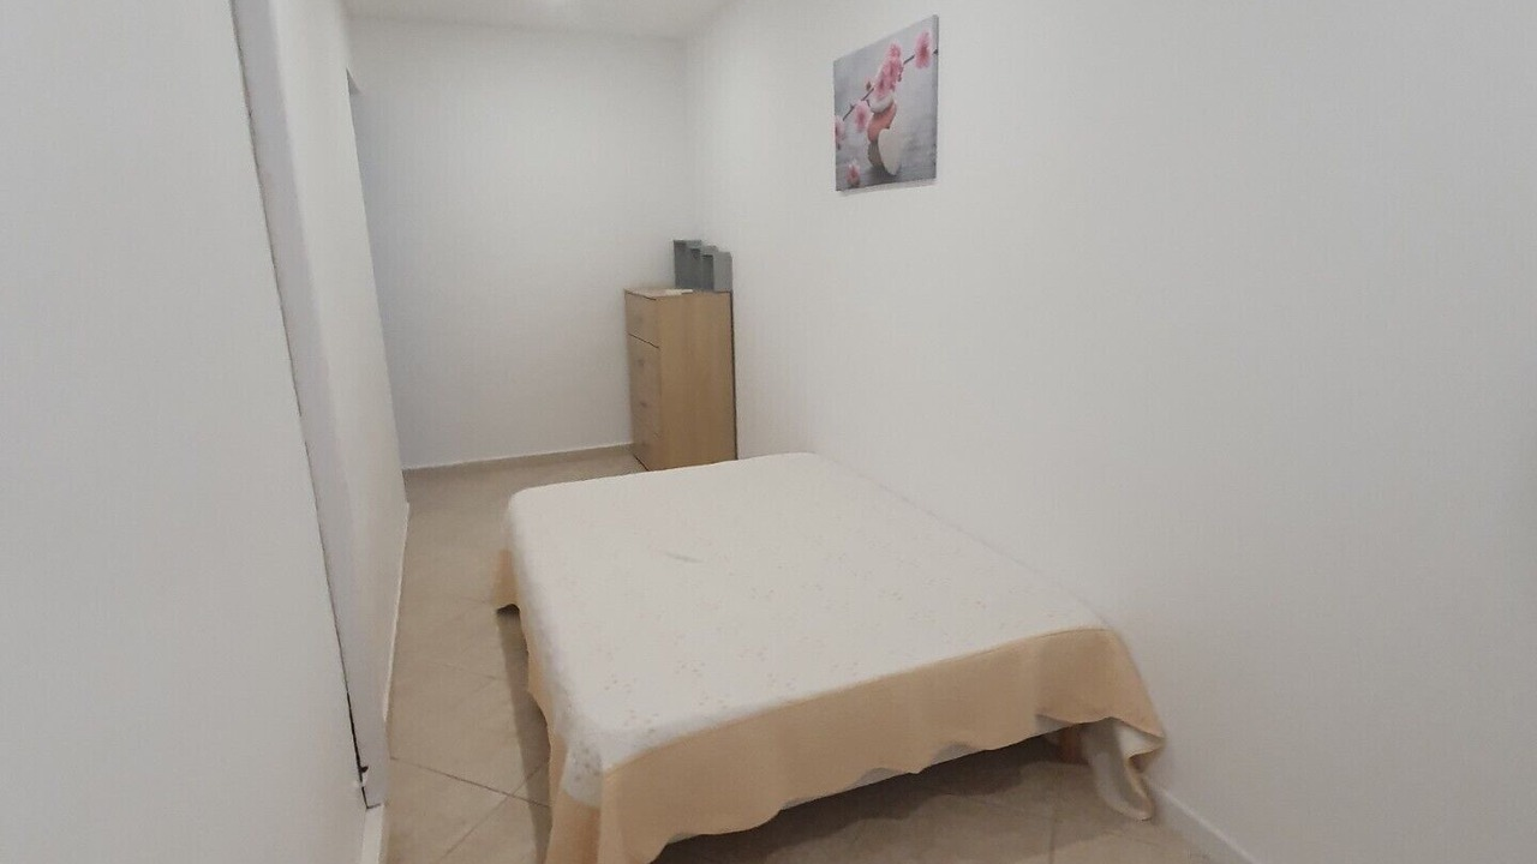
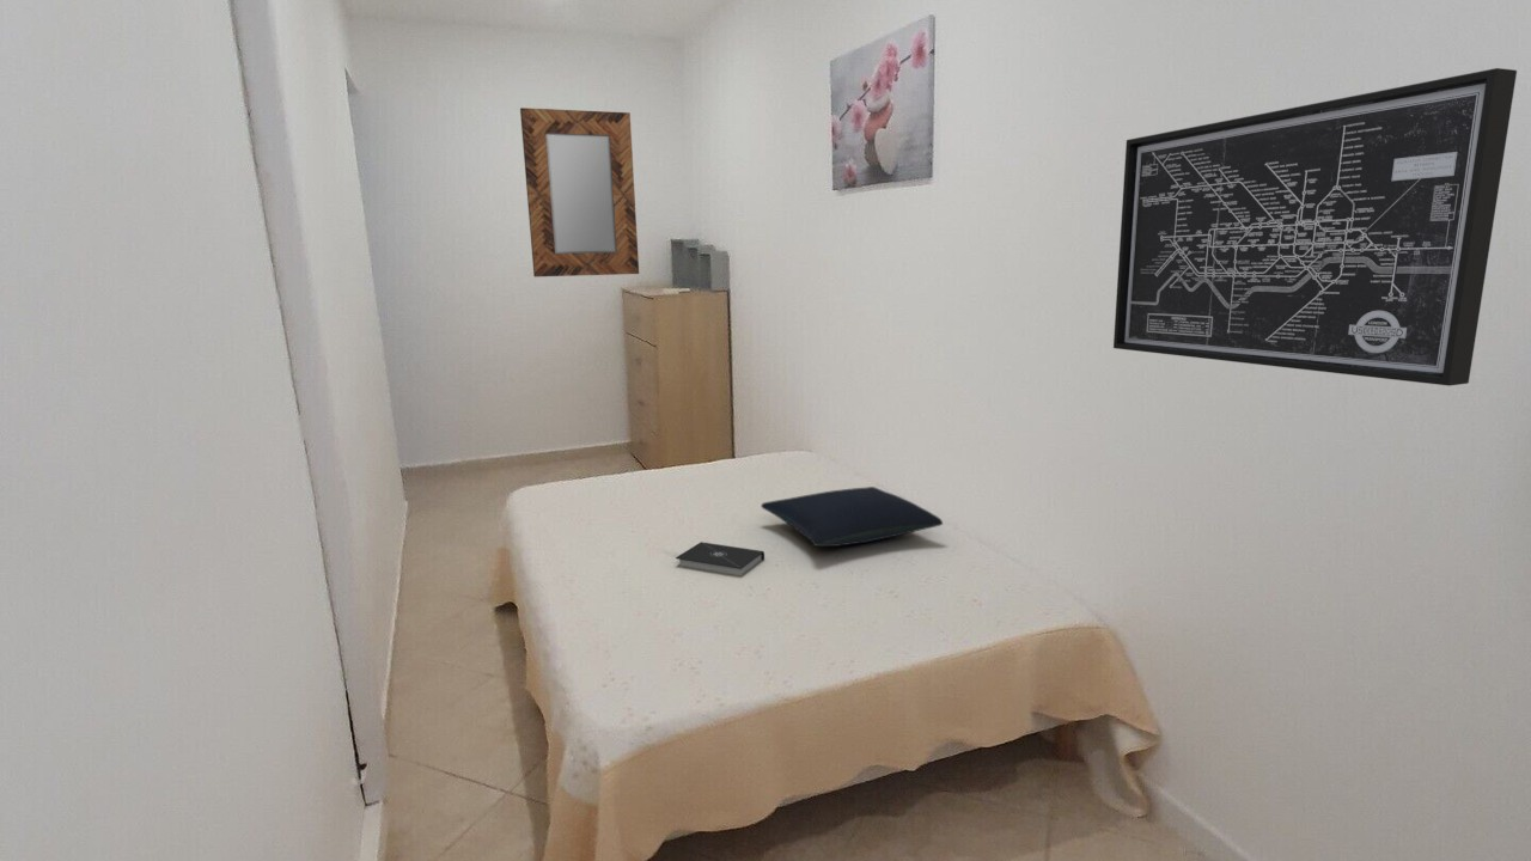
+ book (720, 558)
+ pillow (847, 513)
+ wall art (1268, 240)
+ home mirror (581, 194)
